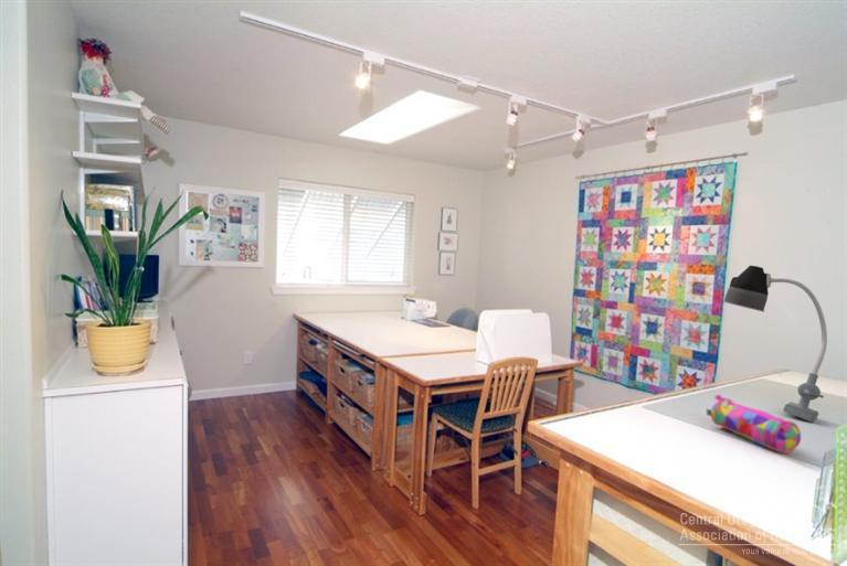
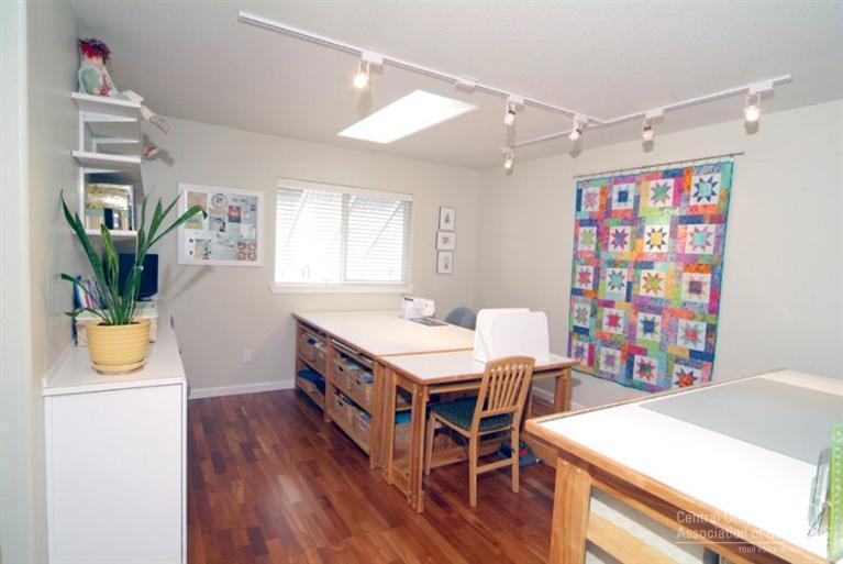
- pencil case (750, 423)
- desk lamp (763, 311)
